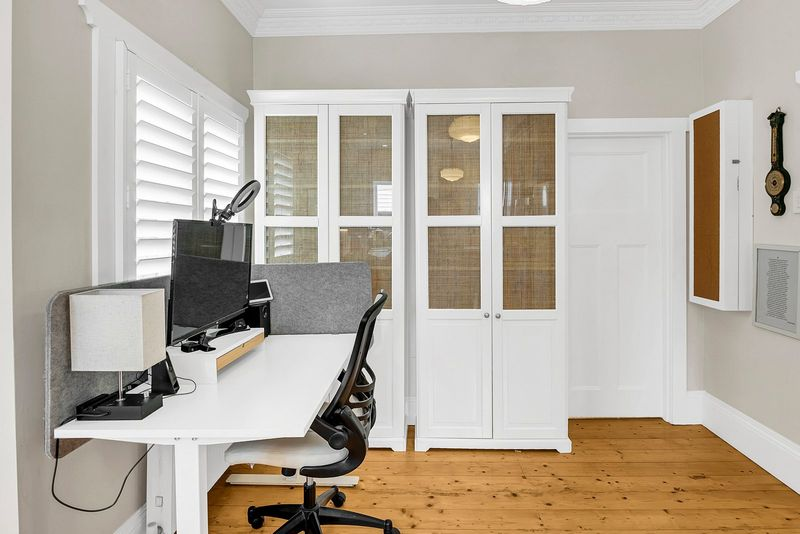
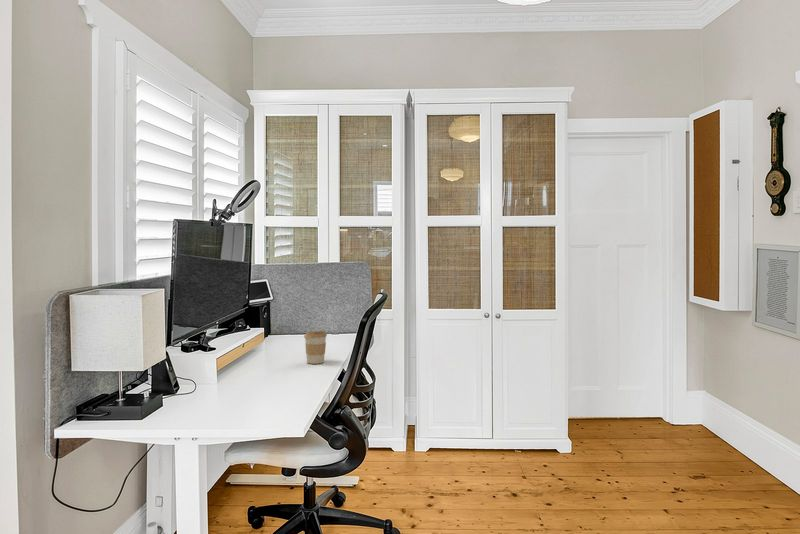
+ coffee cup (315, 346)
